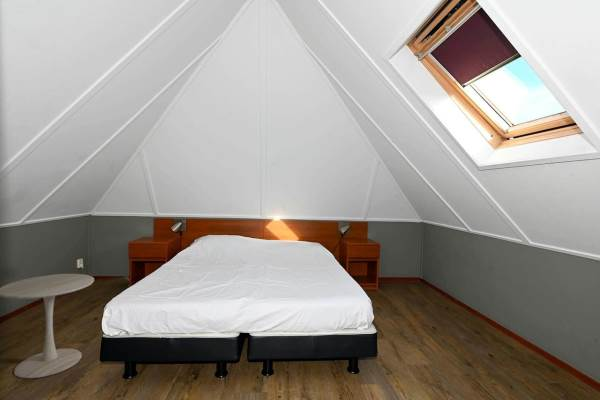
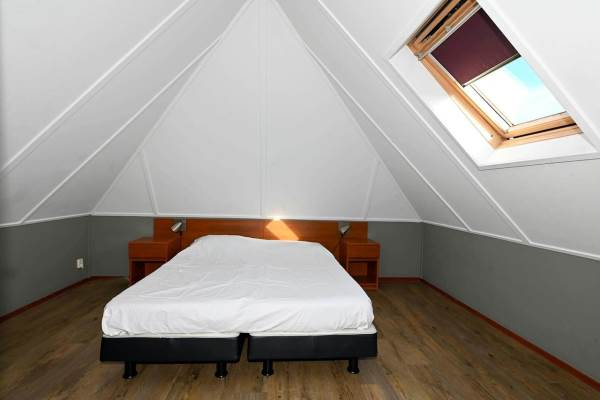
- side table (49, 323)
